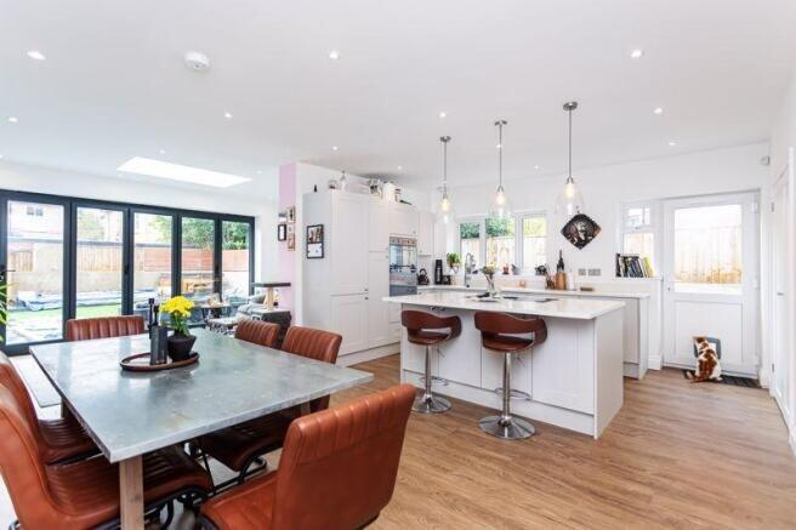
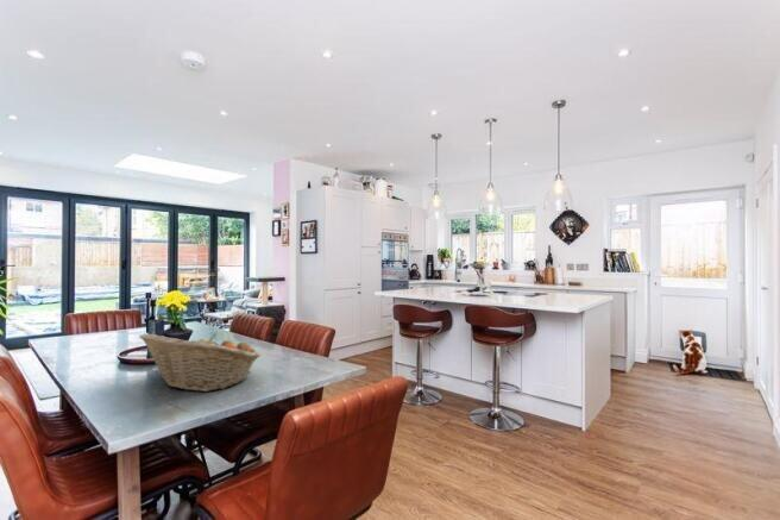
+ fruit basket (201, 355)
